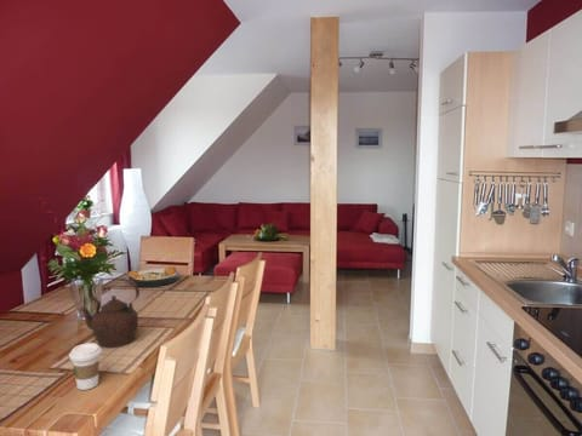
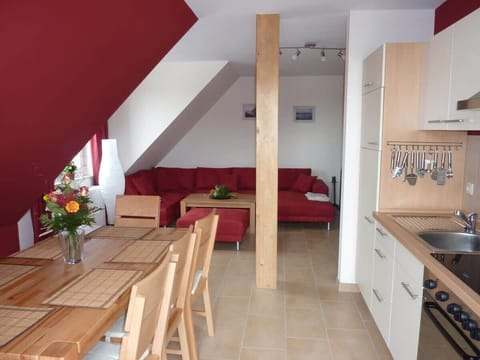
- plate (154, 275)
- coffee cup (86, 366)
- teapot (108, 310)
